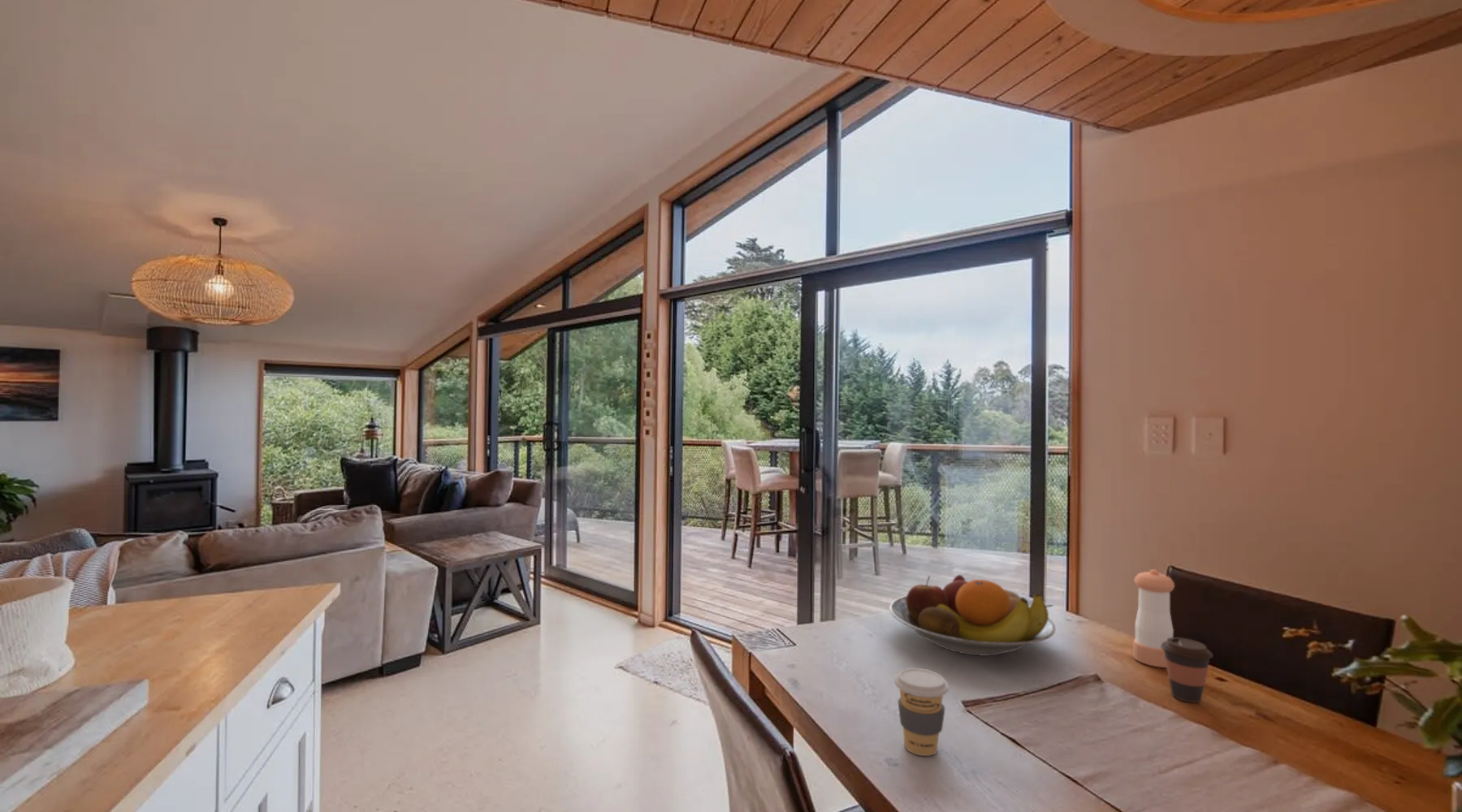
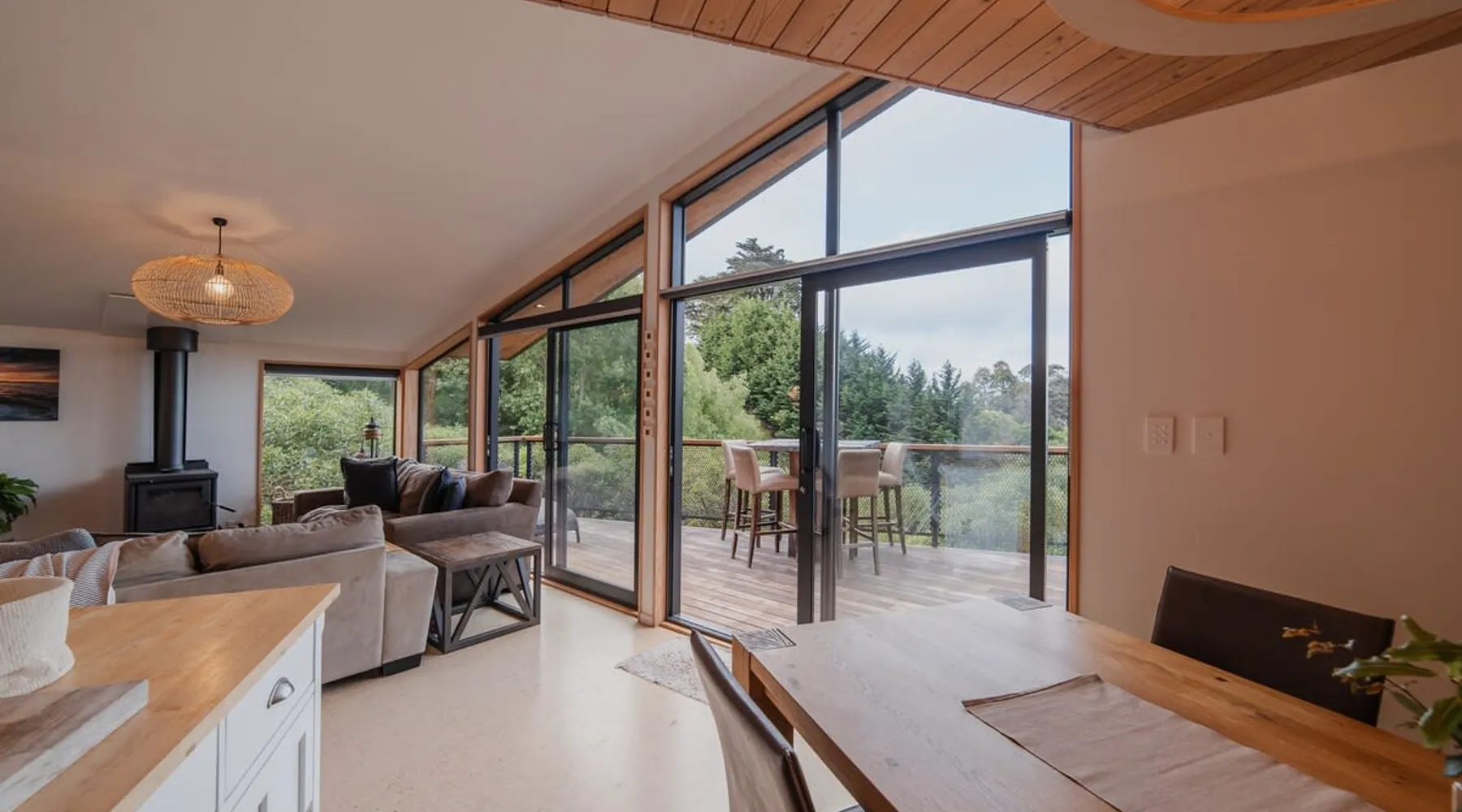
- fruit bowl (968, 608)
- coffee cup (920, 711)
- coffee cup (1186, 670)
- pepper shaker (1153, 615)
